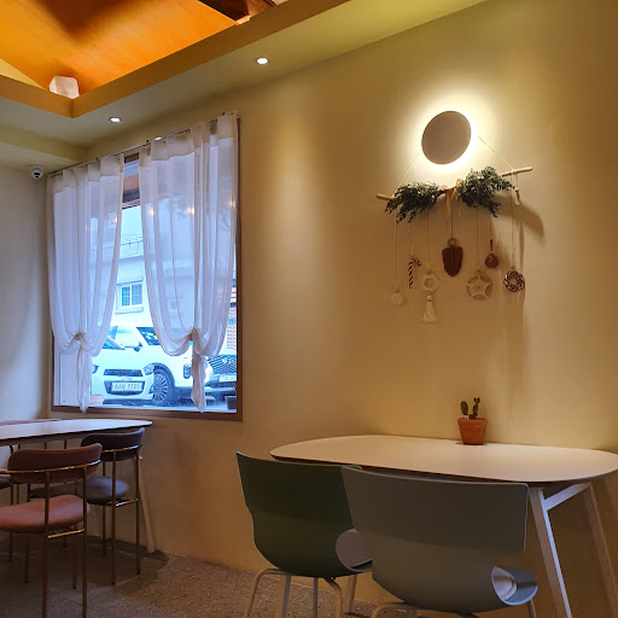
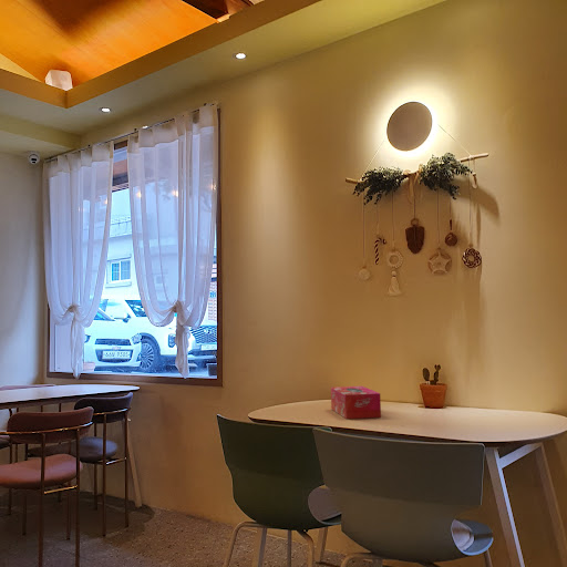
+ tissue box (354, 401)
